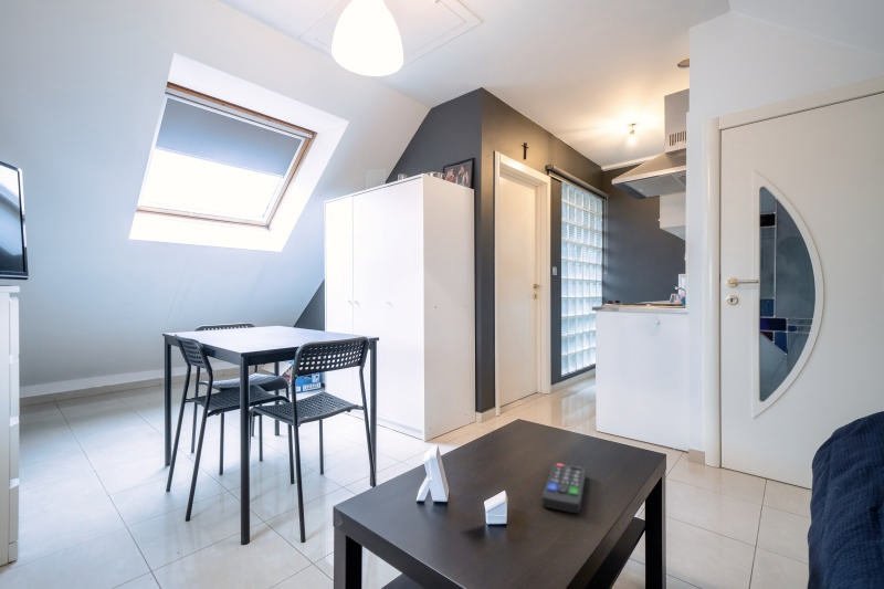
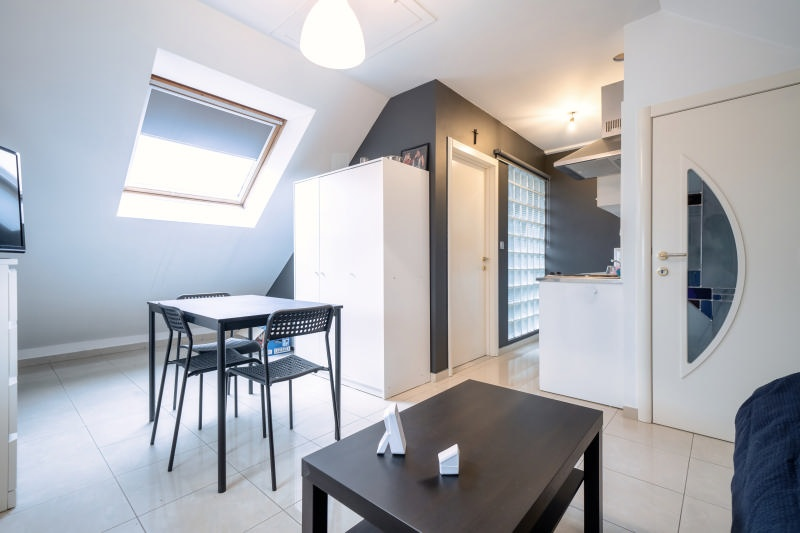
- remote control (565, 484)
